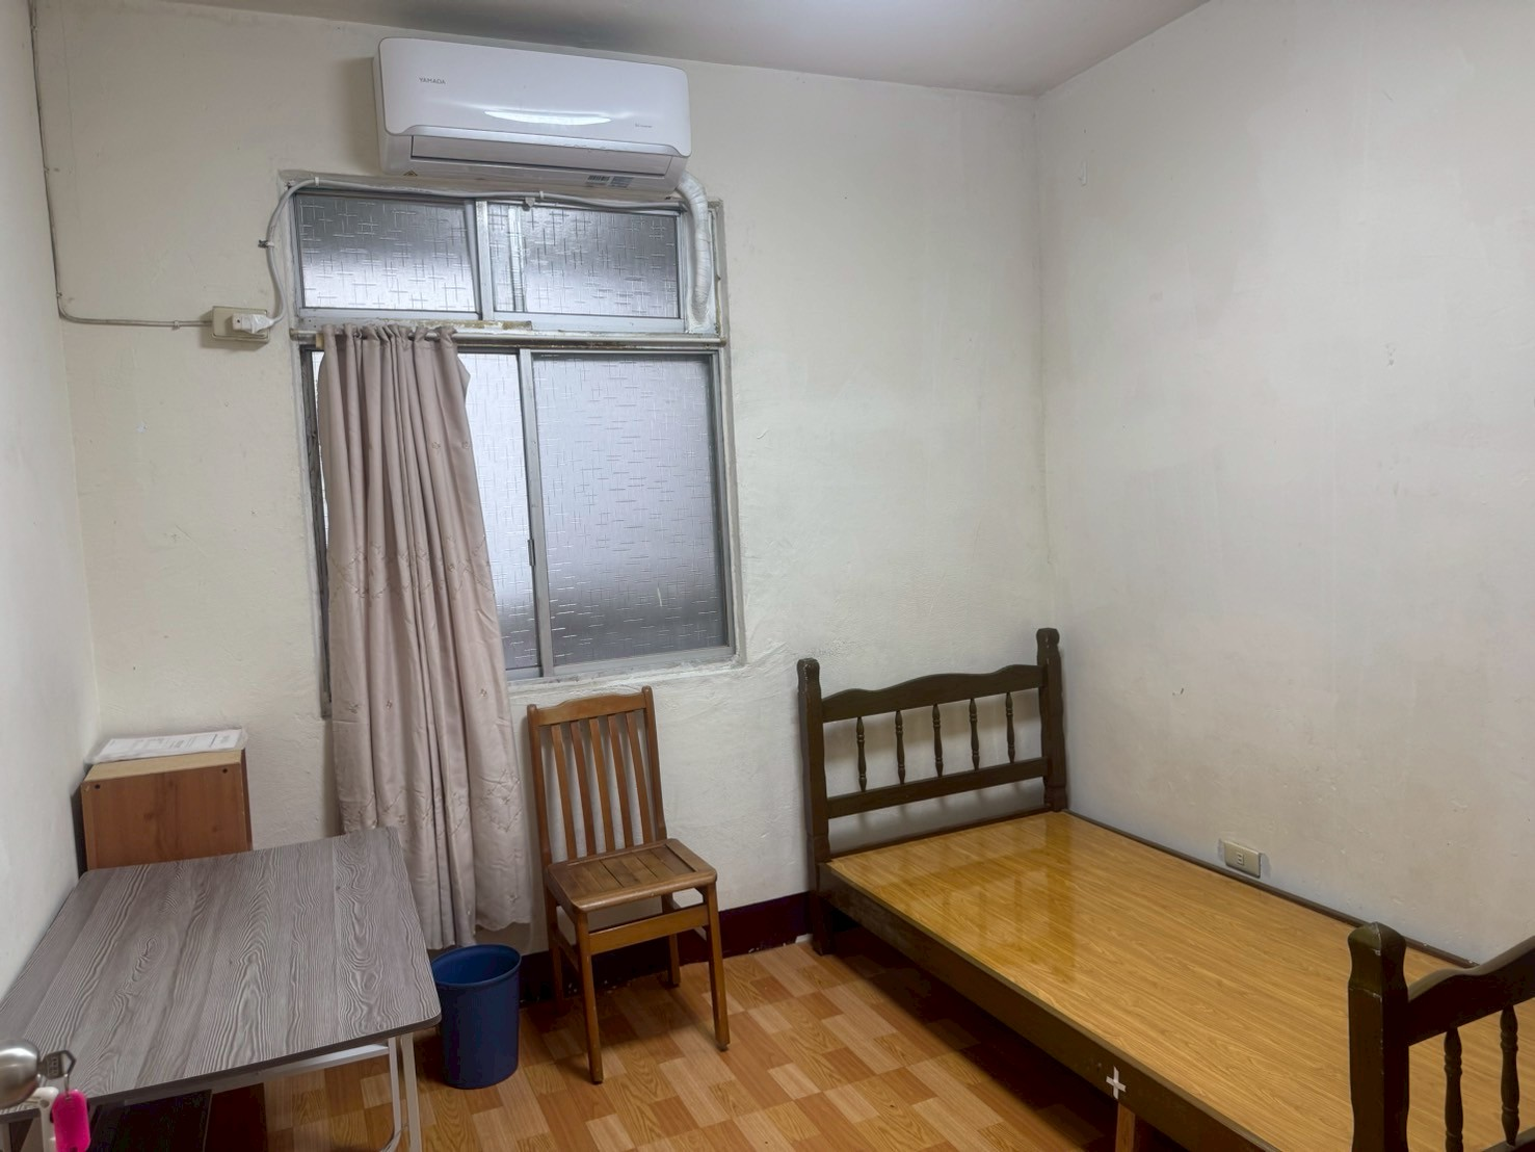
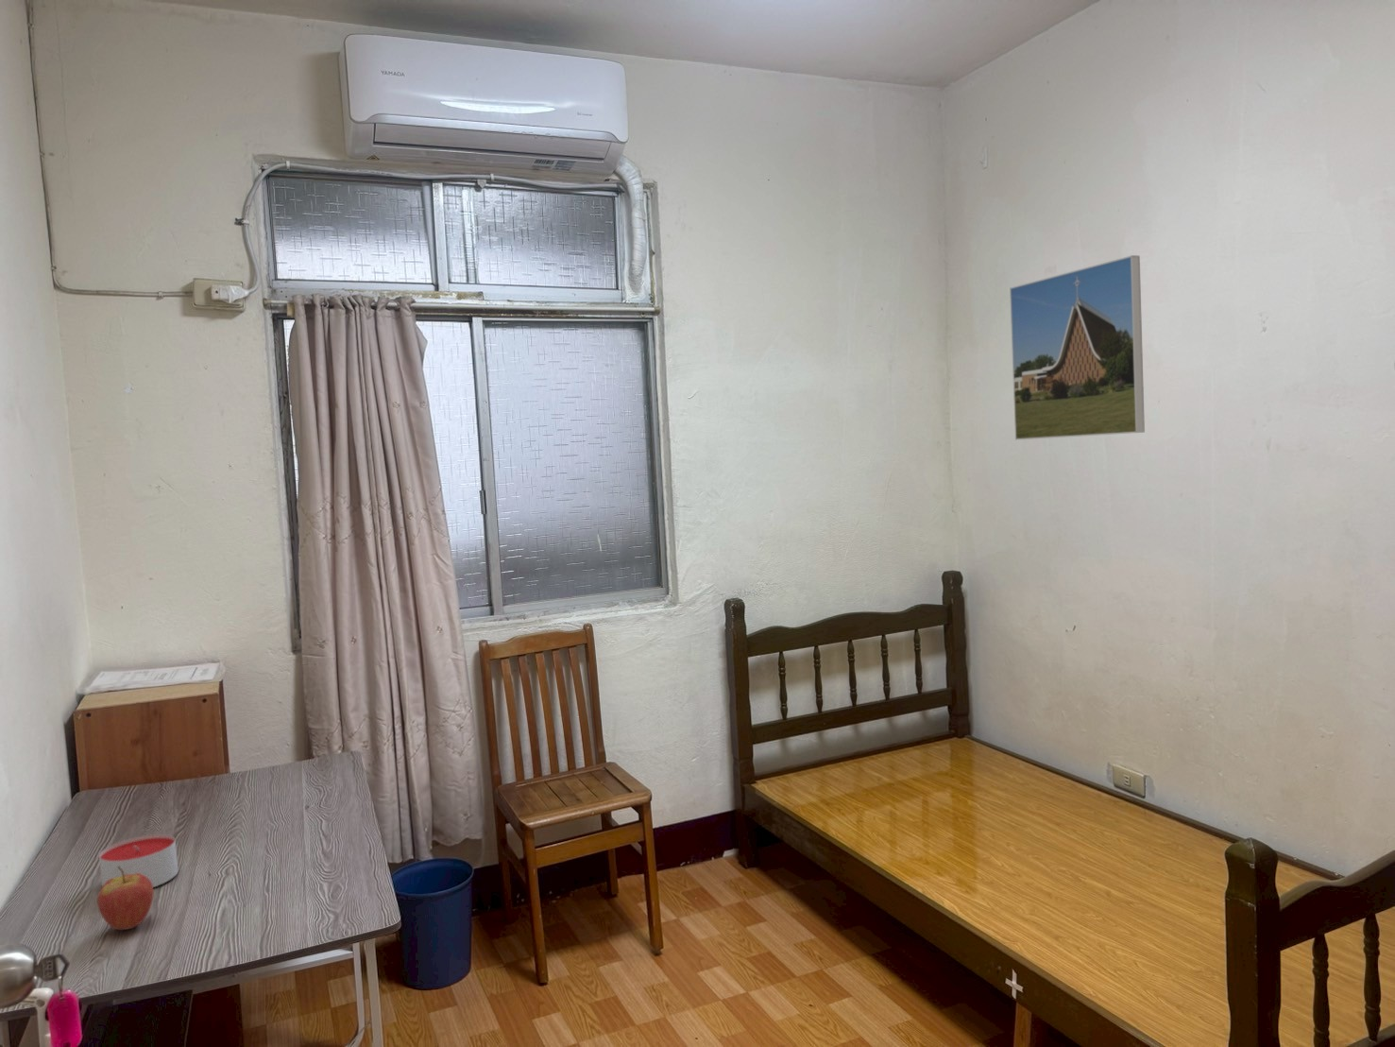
+ fruit (125, 896)
+ candle (139, 862)
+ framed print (1072, 354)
